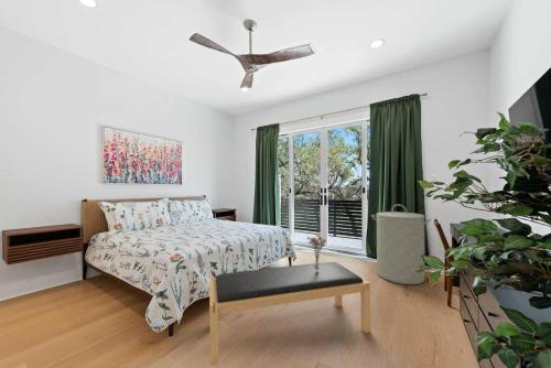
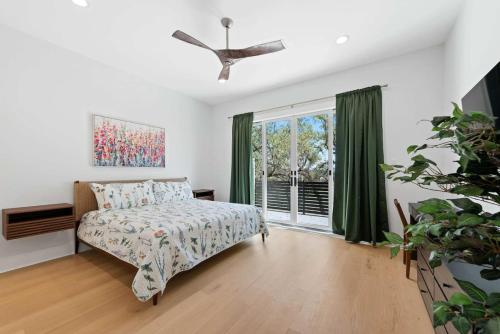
- laundry hamper (399, 239)
- bouquet (317, 251)
- bench (288, 301)
